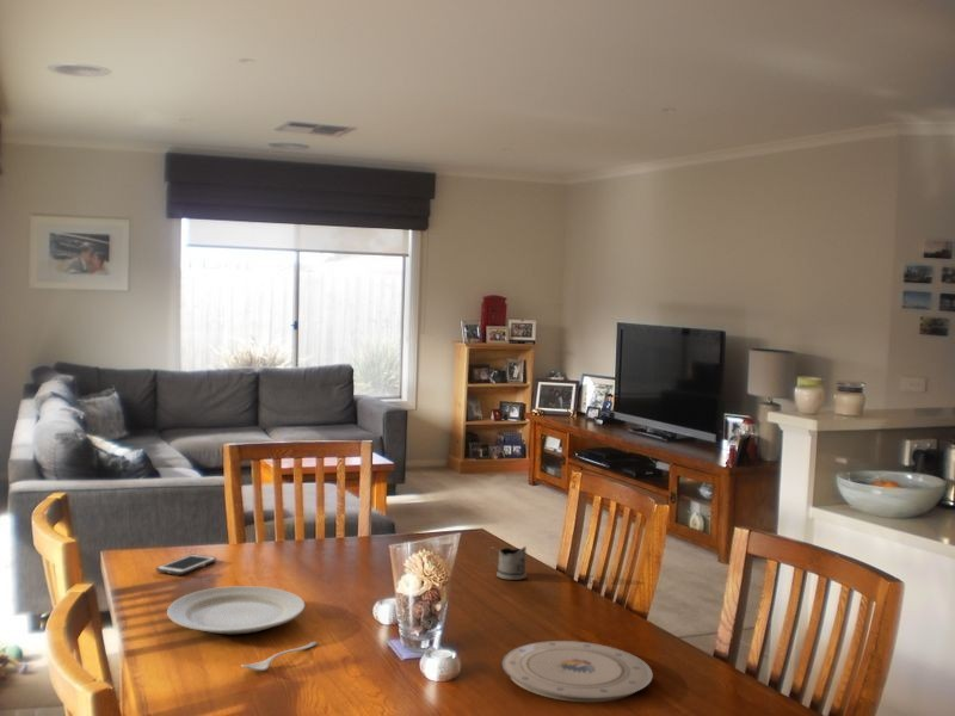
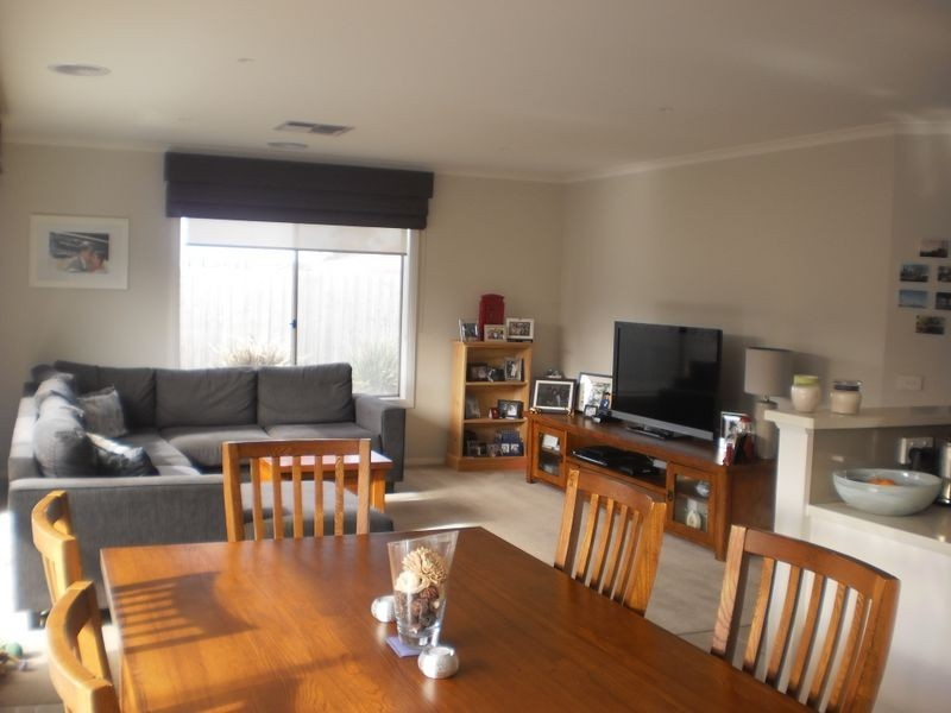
- chinaware (236, 612)
- spoon (281, 654)
- plate (575, 671)
- tea glass holder (507, 558)
- cell phone (186, 564)
